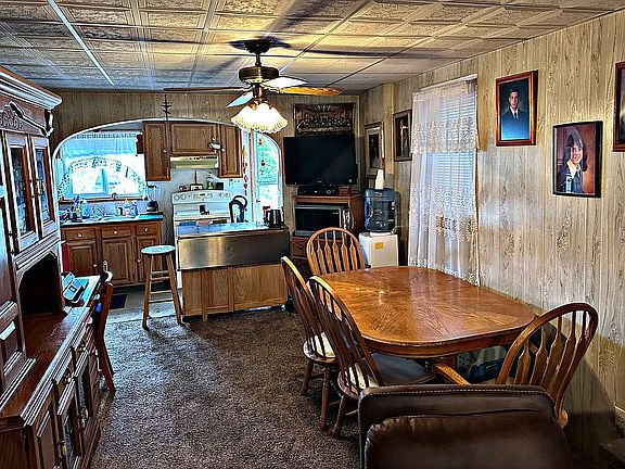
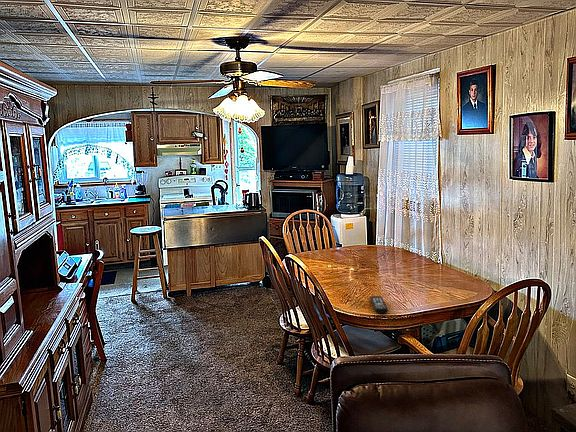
+ remote control (378, 304)
